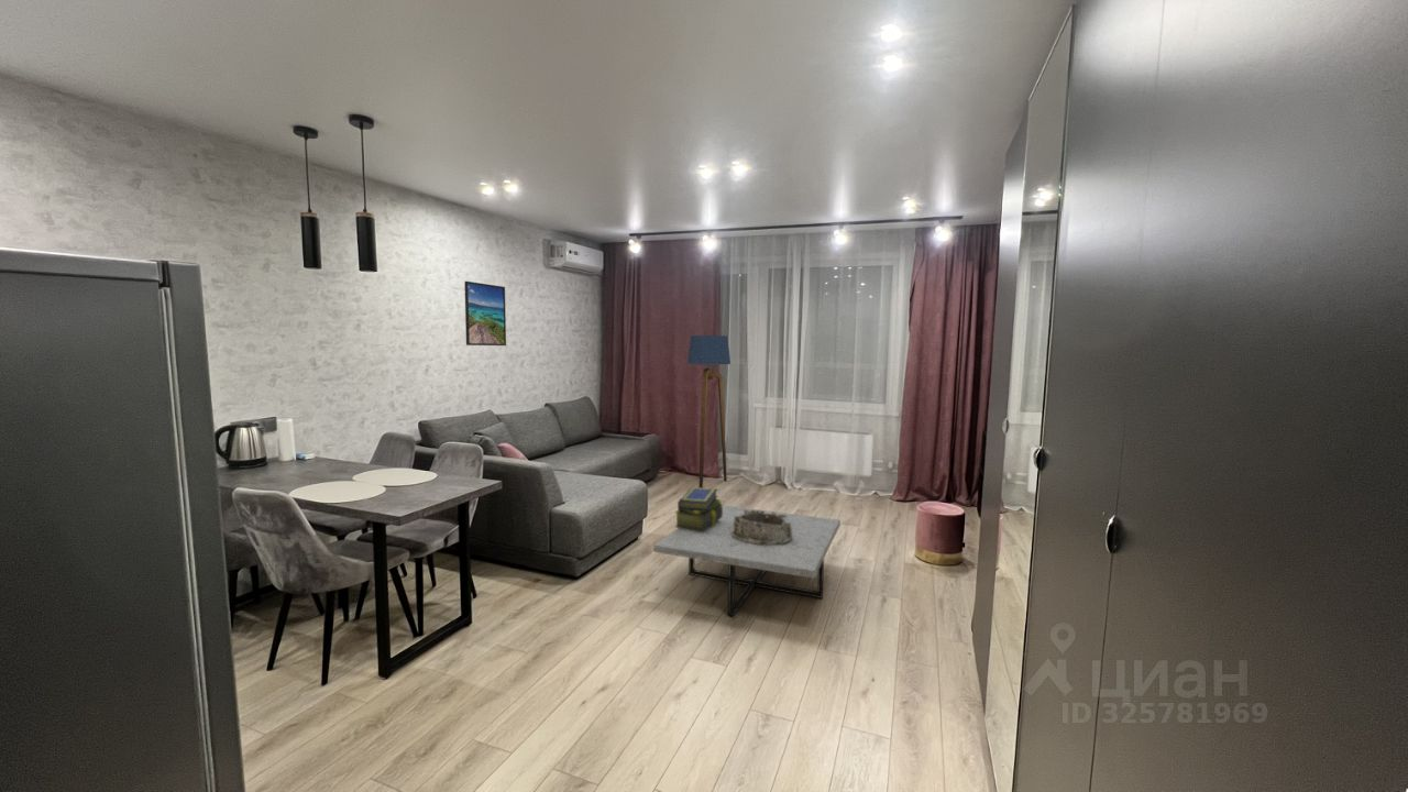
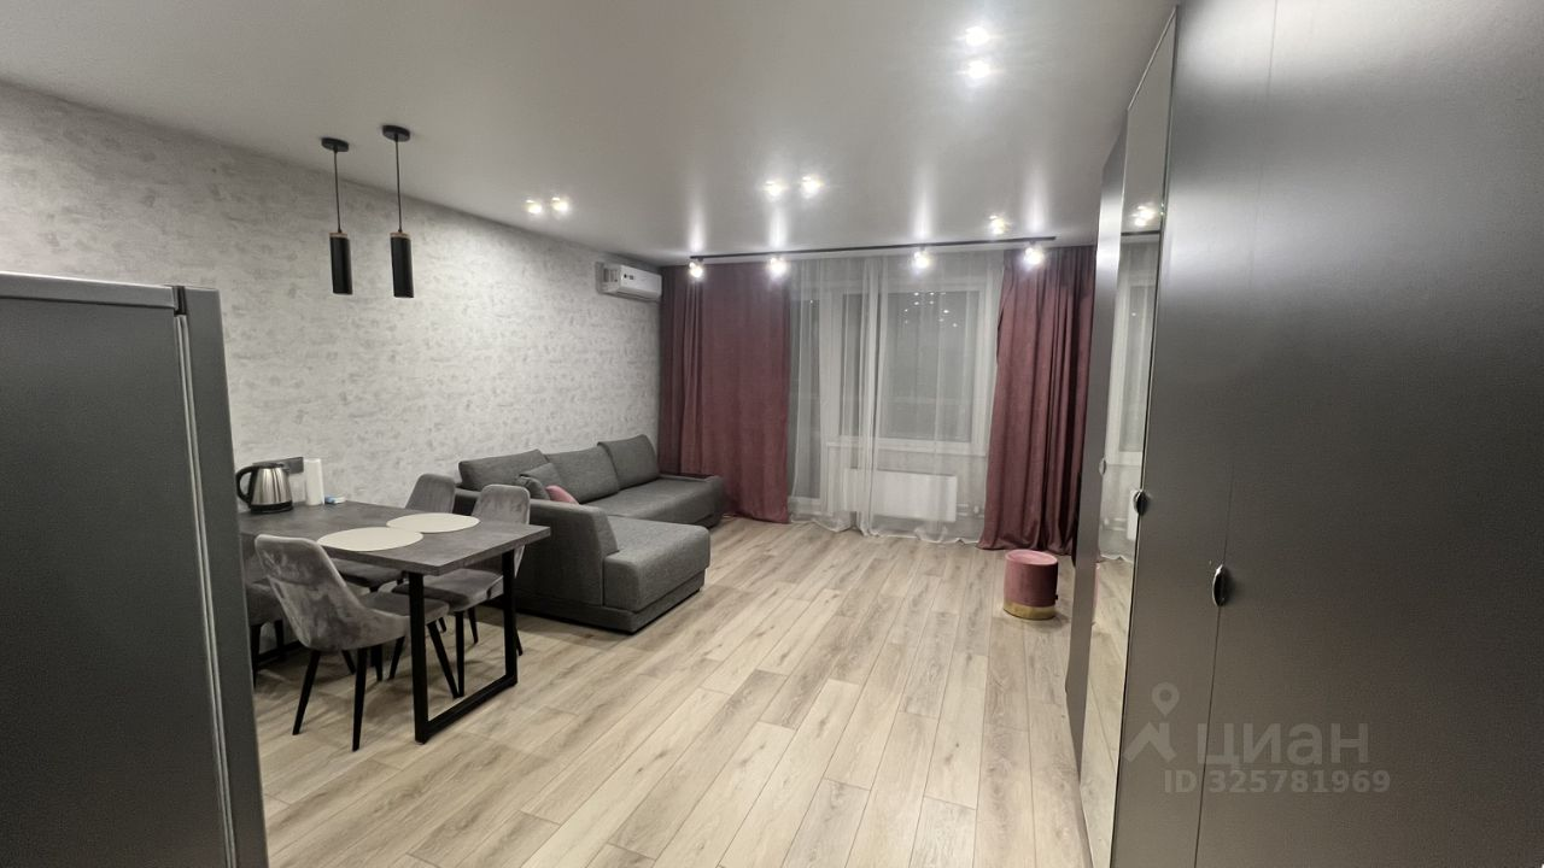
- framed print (486, 315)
- floor lamp (705, 410)
- coffee table (754, 558)
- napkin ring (761, 525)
- stack of books (698, 507)
